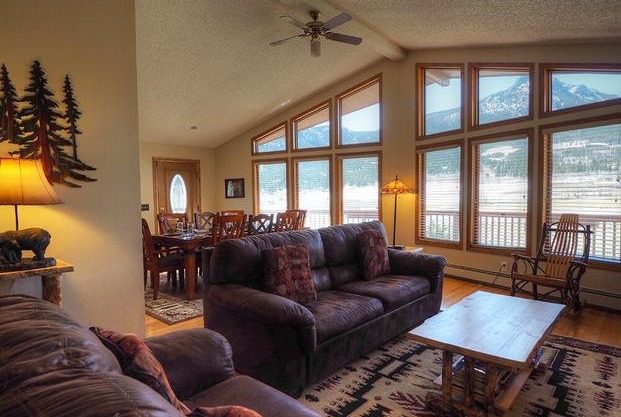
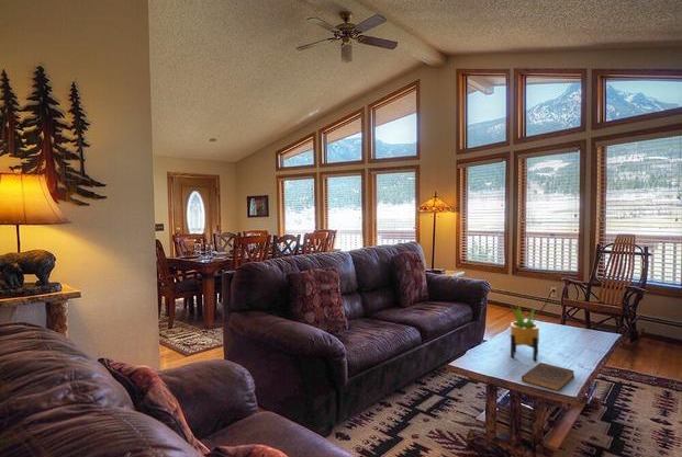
+ potted plant (524, 329)
+ book (548, 375)
